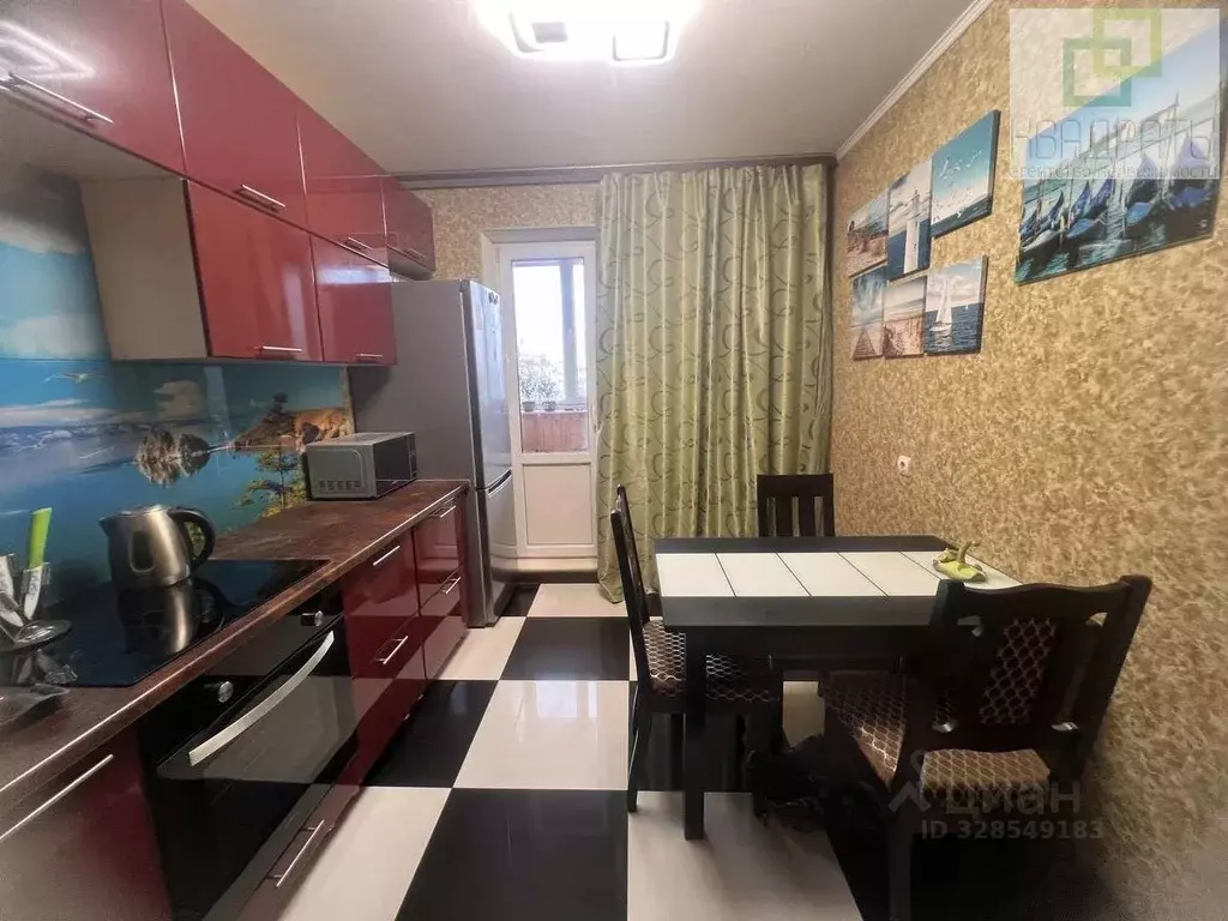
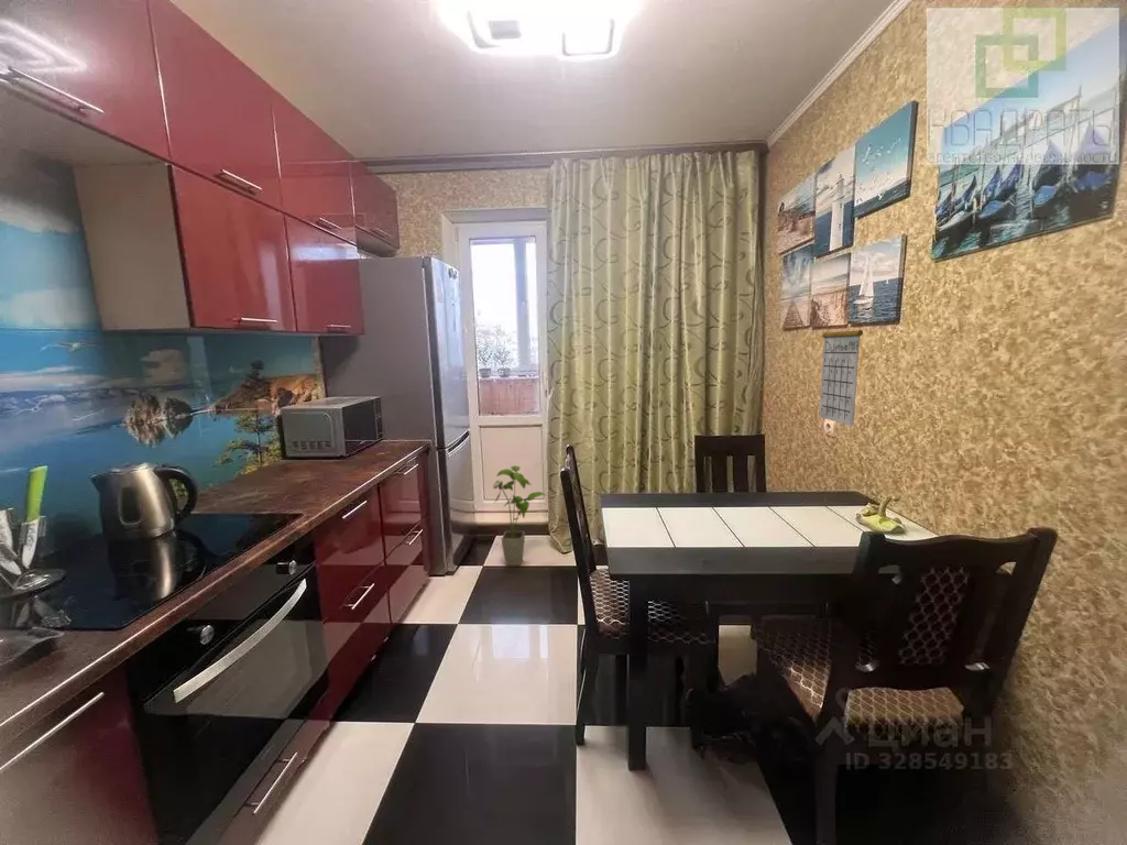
+ house plant (517, 516)
+ calendar (839, 366)
